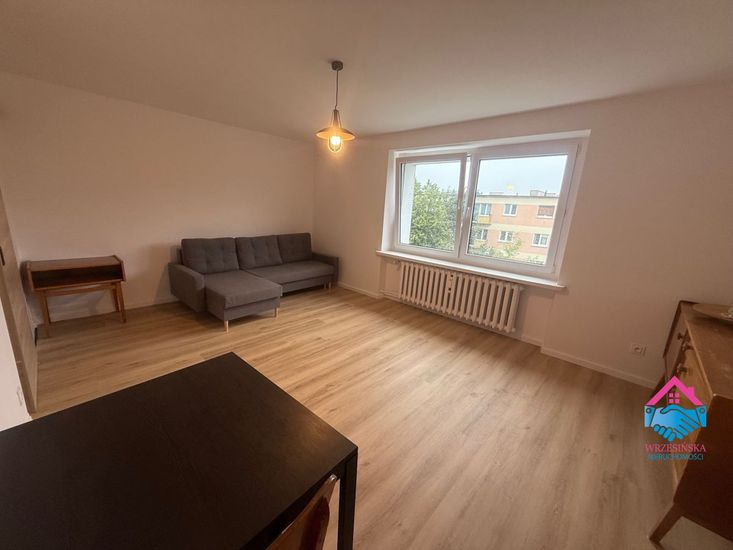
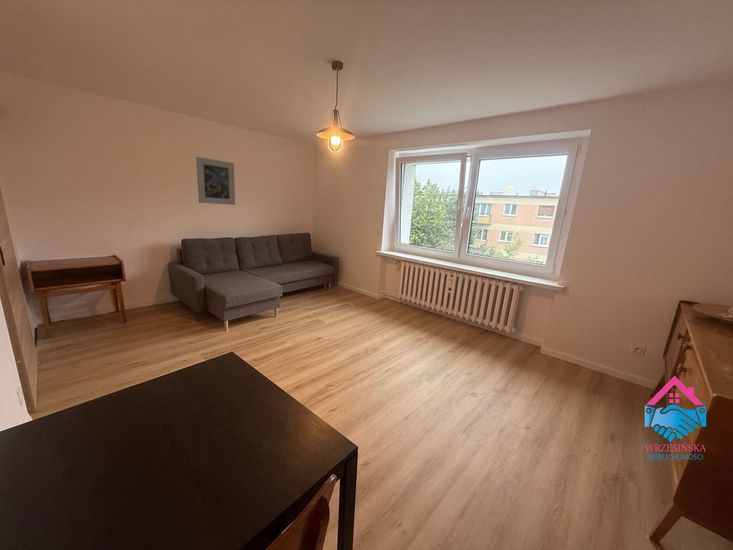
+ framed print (216, 182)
